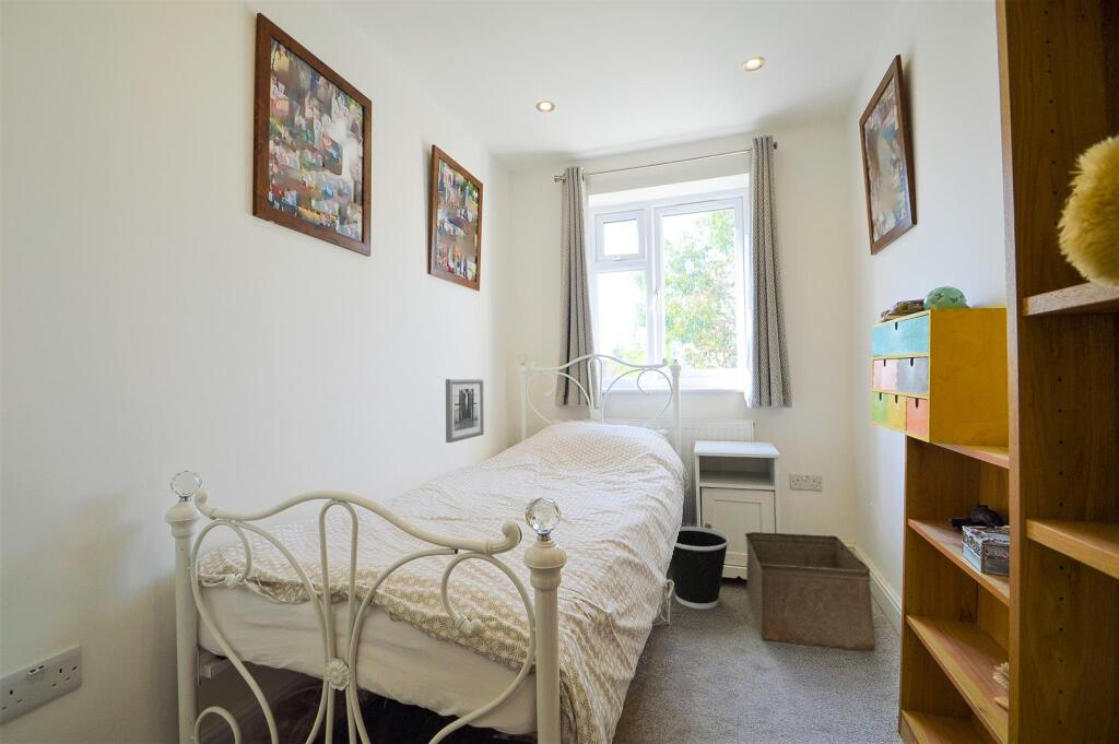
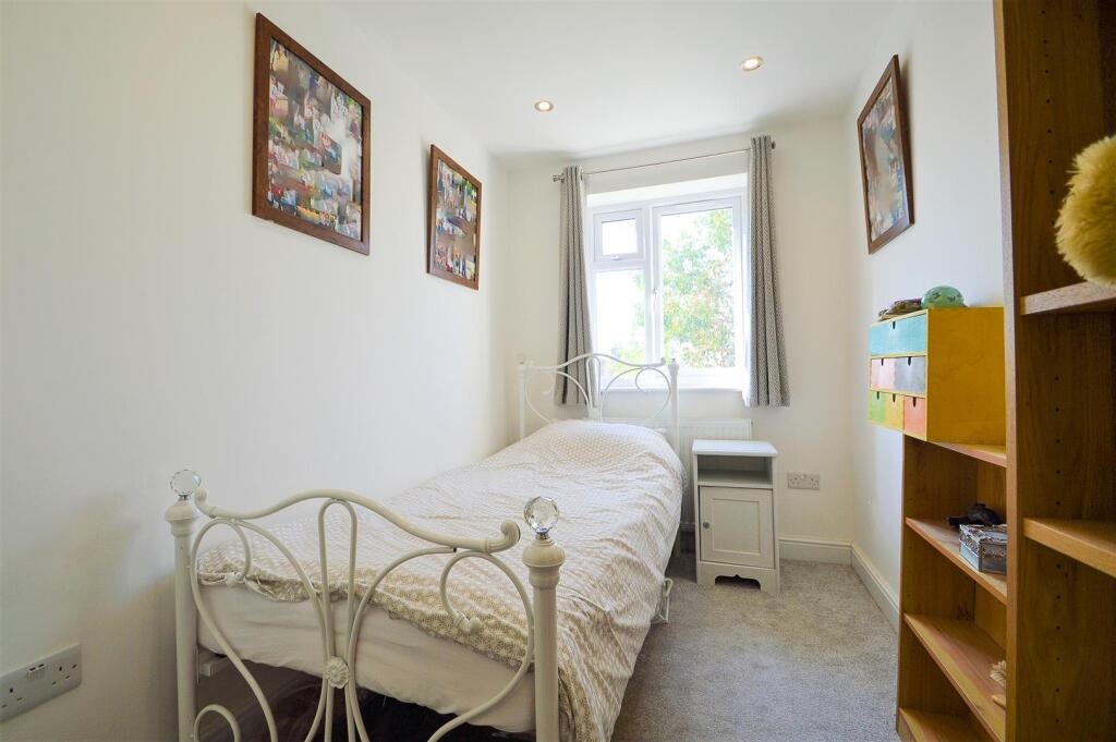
- wall art (466, 409)
- storage bin (802, 584)
- wastebasket (696, 567)
